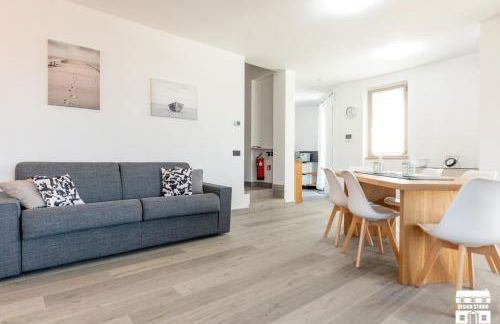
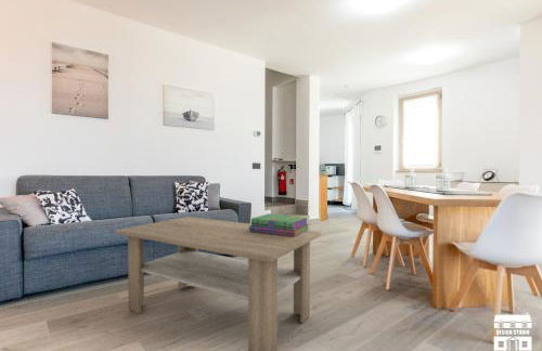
+ stack of books (280, 223)
+ coffee table (217, 272)
